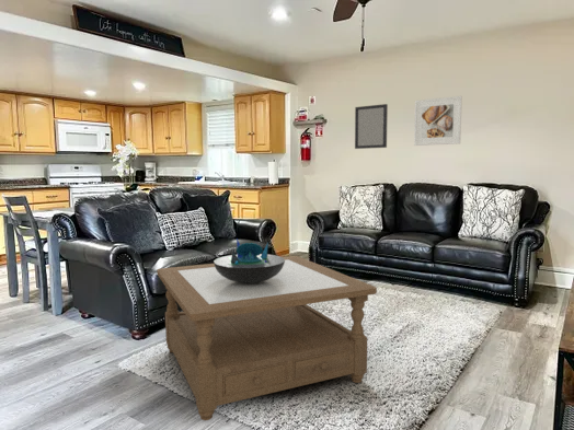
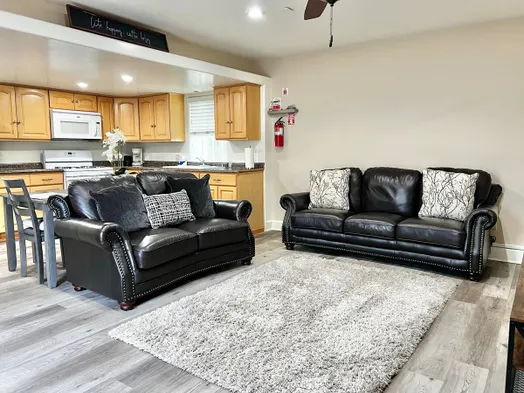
- home mirror (370, 127)
- coffee table (257, 322)
- decorative bowl (249, 260)
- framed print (437, 121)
